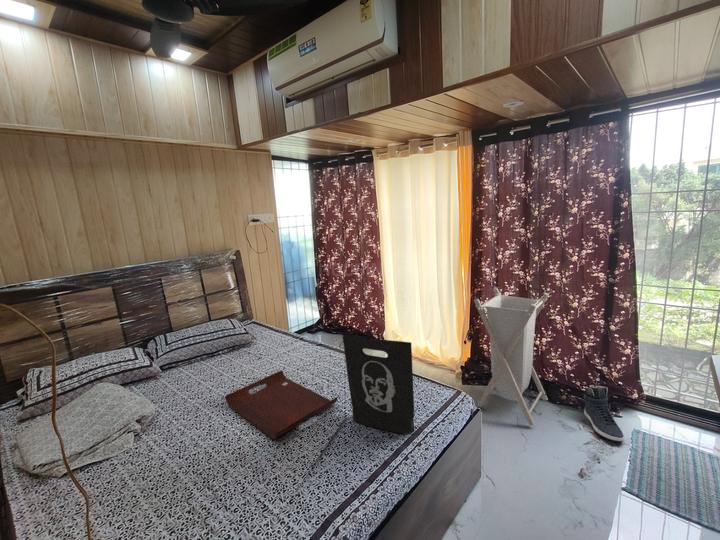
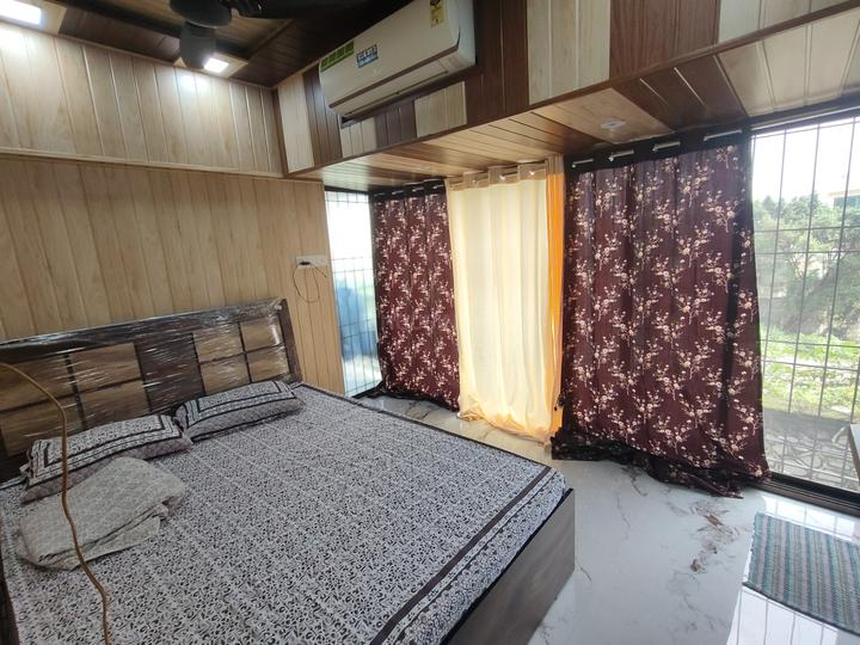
- sneaker (603, 409)
- serving tray (280, 400)
- laundry hamper (511, 351)
- tote bag (379, 381)
